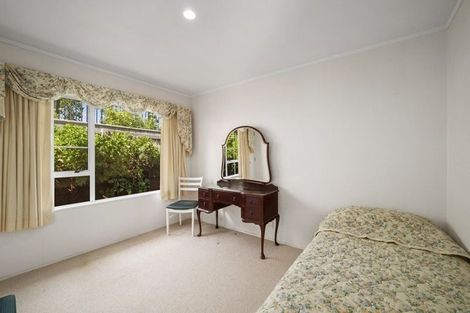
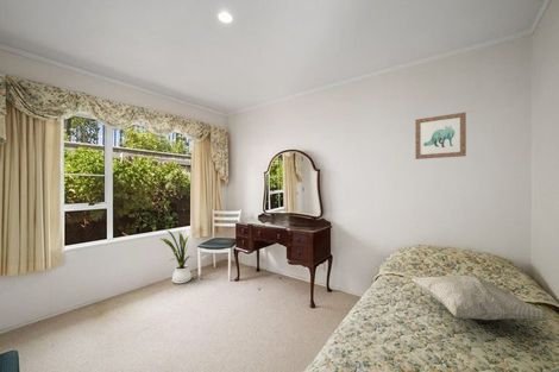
+ decorative pillow (469, 295)
+ wall art (439, 137)
+ house plant (178, 253)
